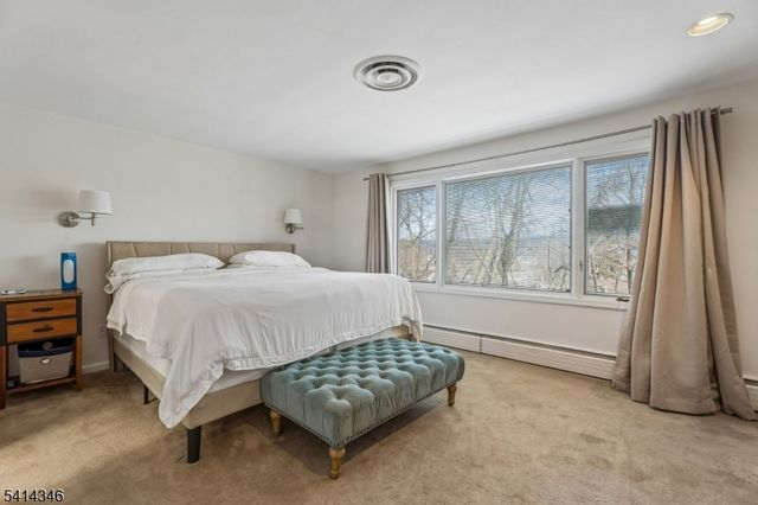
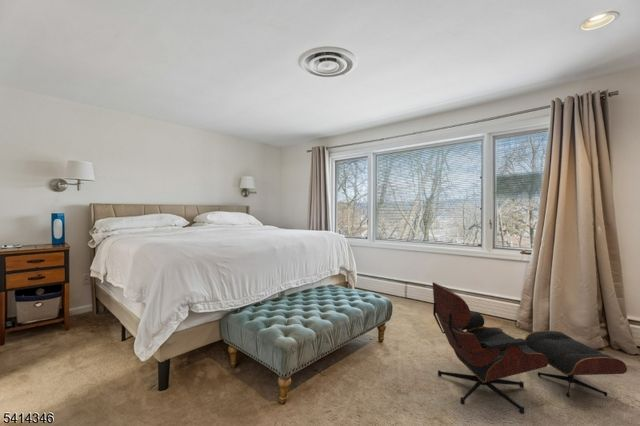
+ lounge chair (518, 338)
